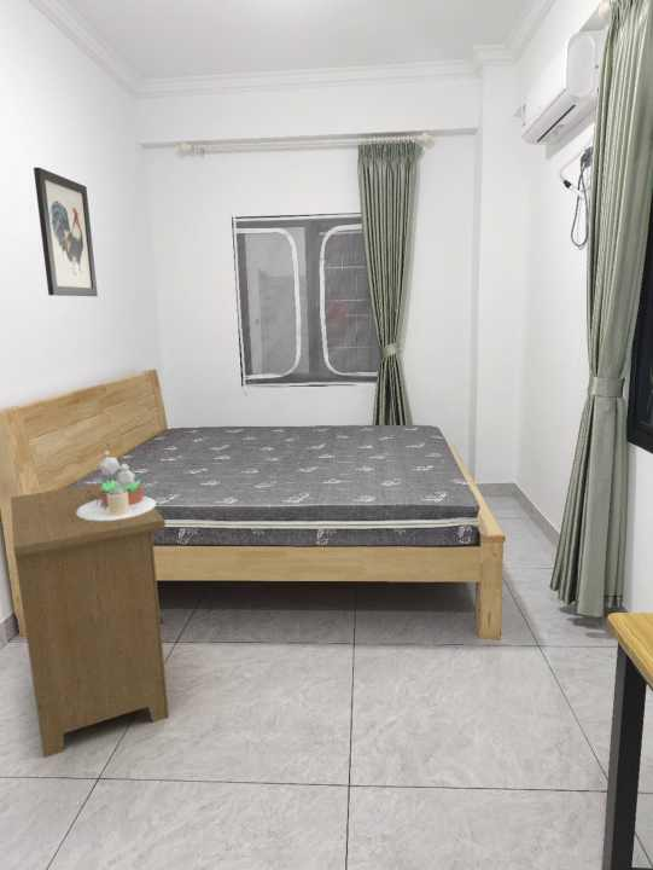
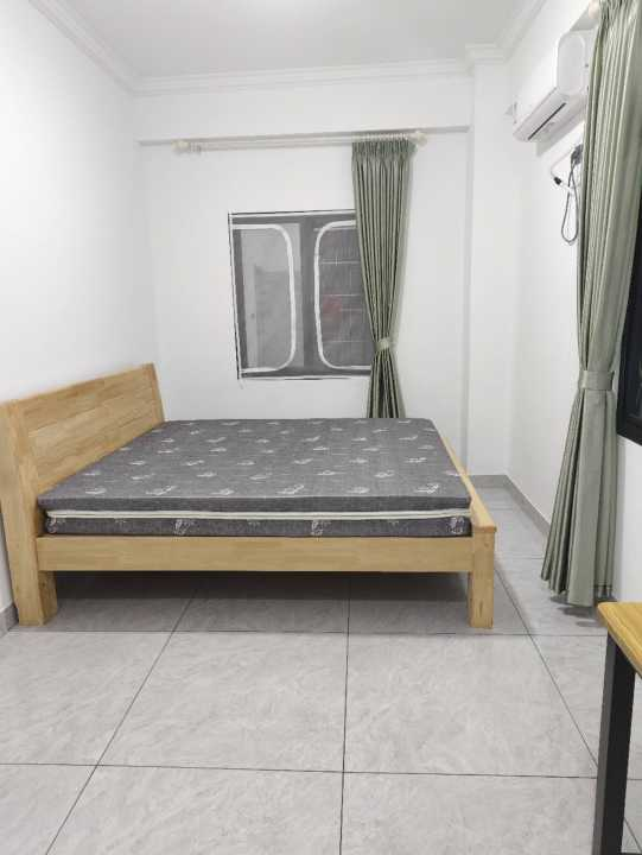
- wall art (68, 237)
- succulent plant (112, 474)
- nightstand (93, 605)
